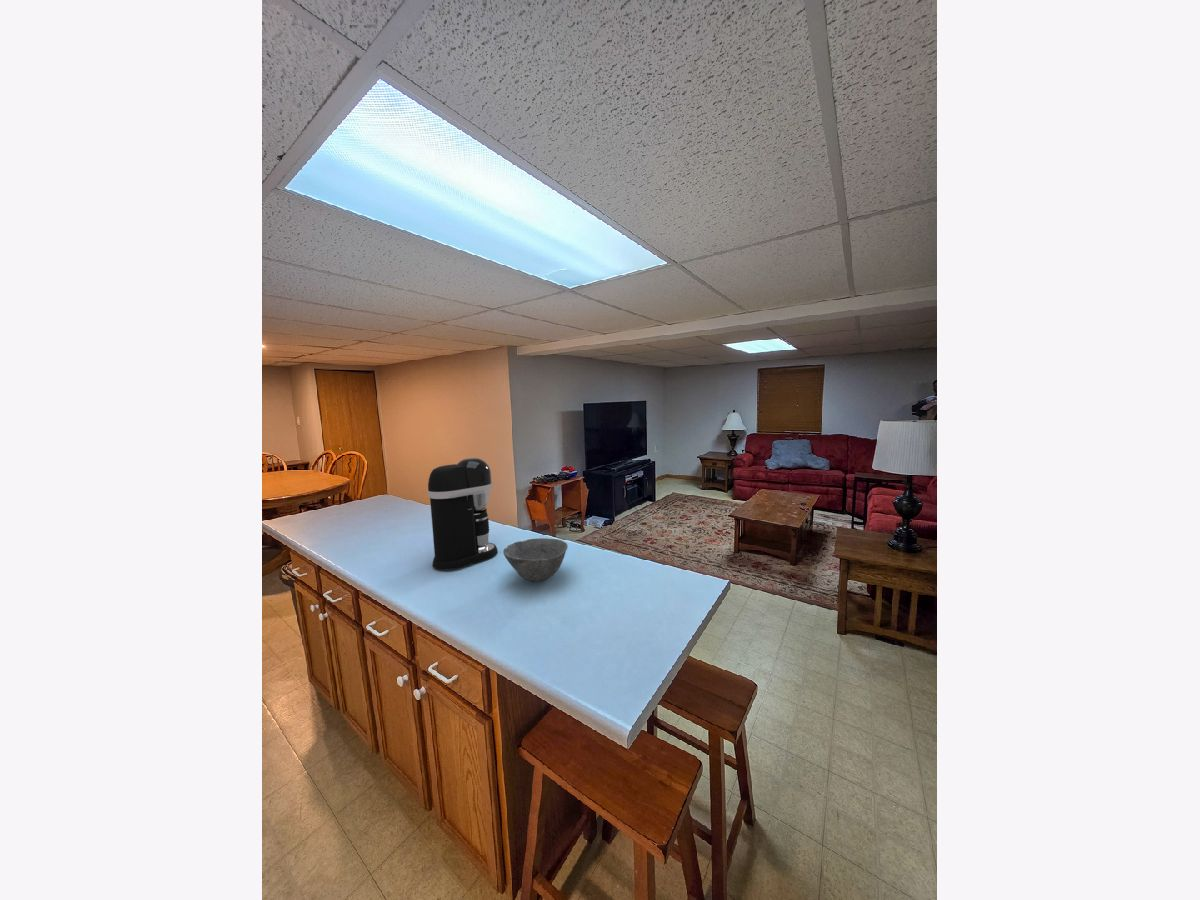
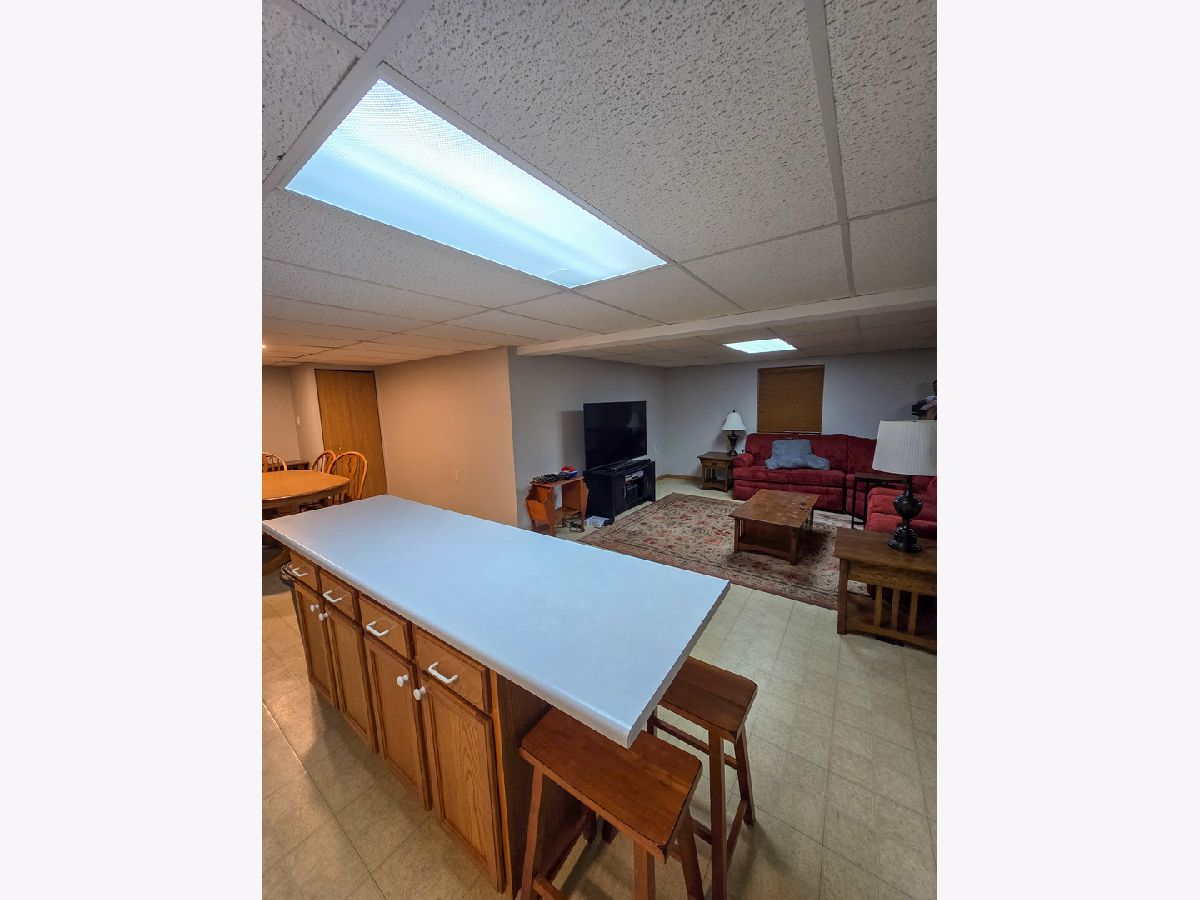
- coffee maker (462, 509)
- bowl (536, 562)
